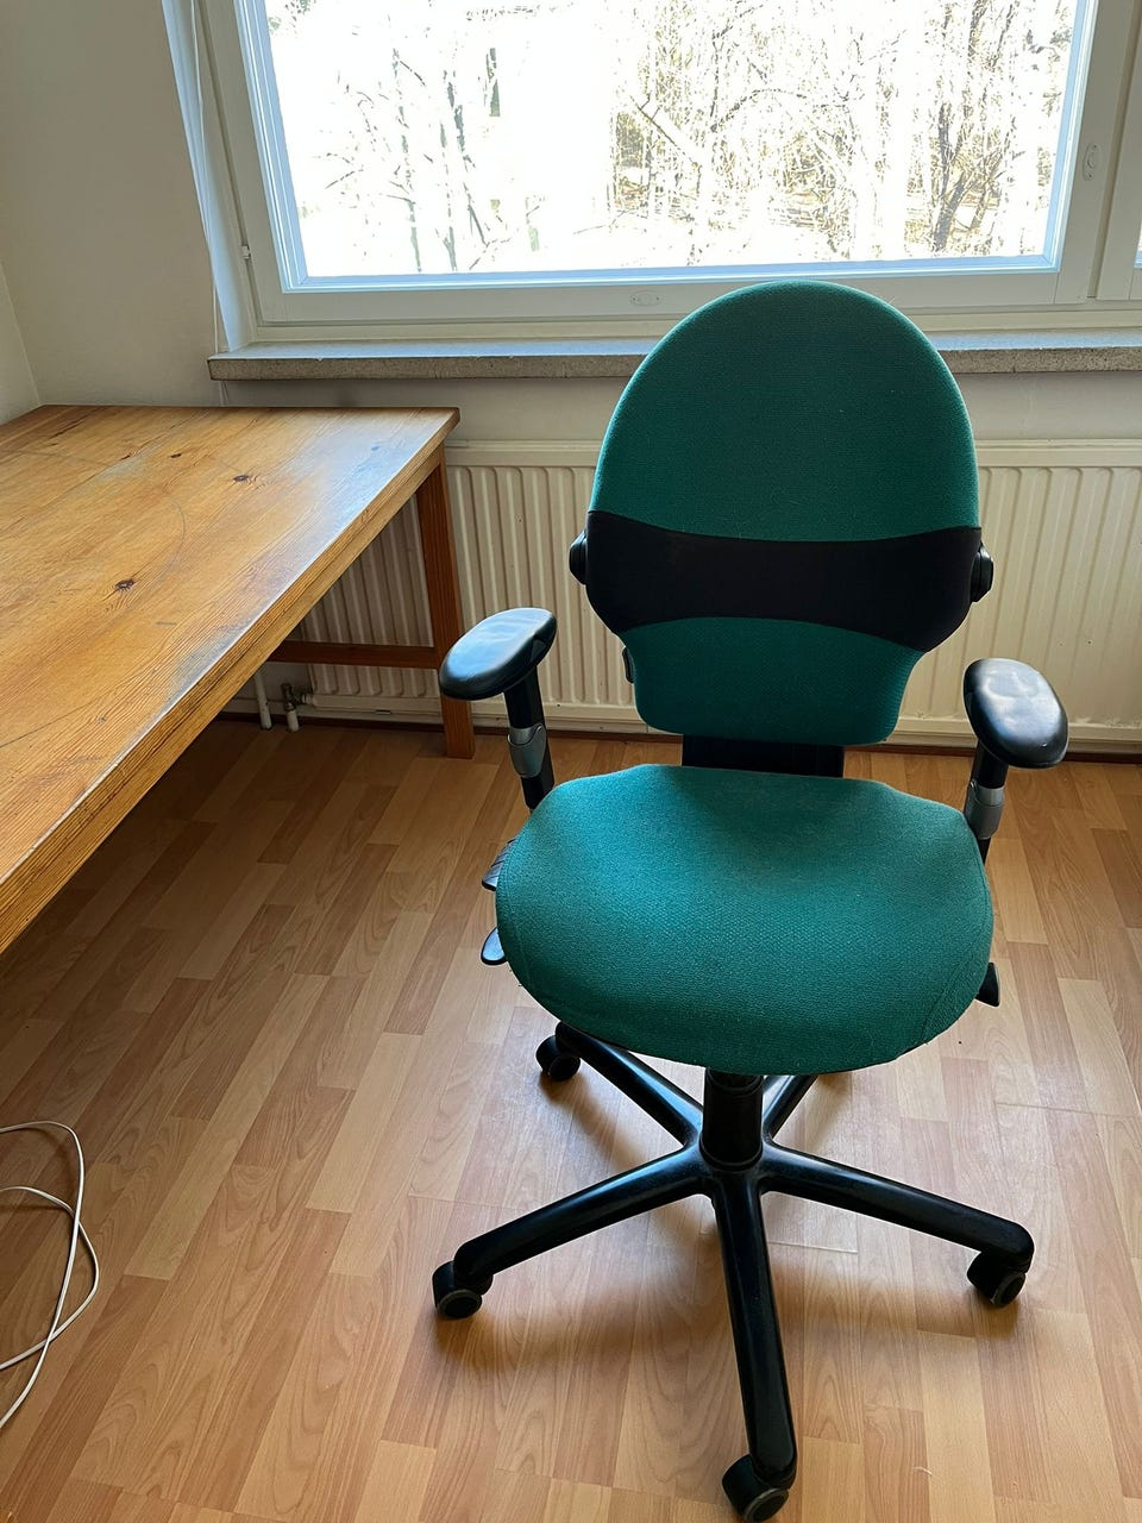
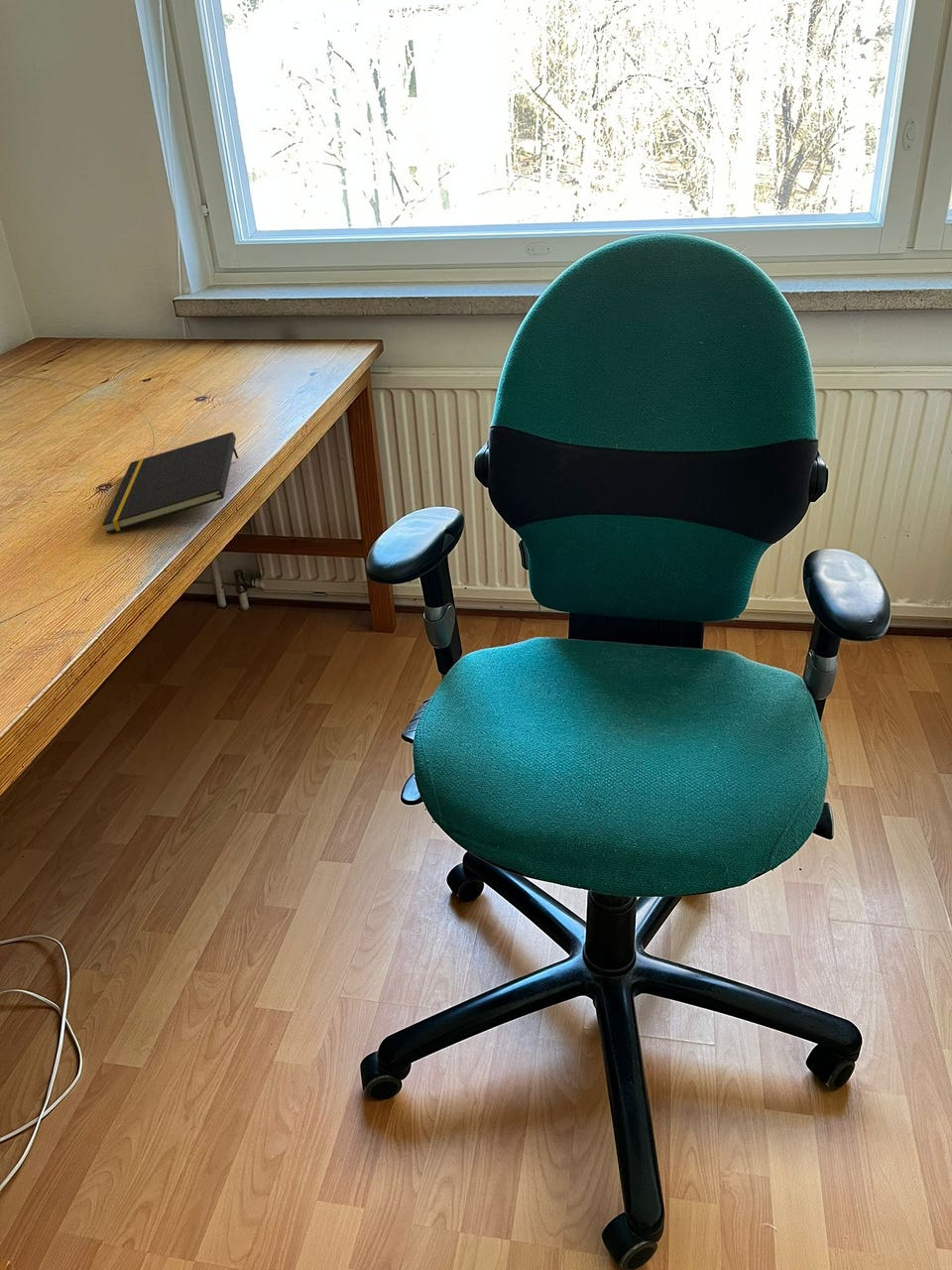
+ notepad (174, 479)
